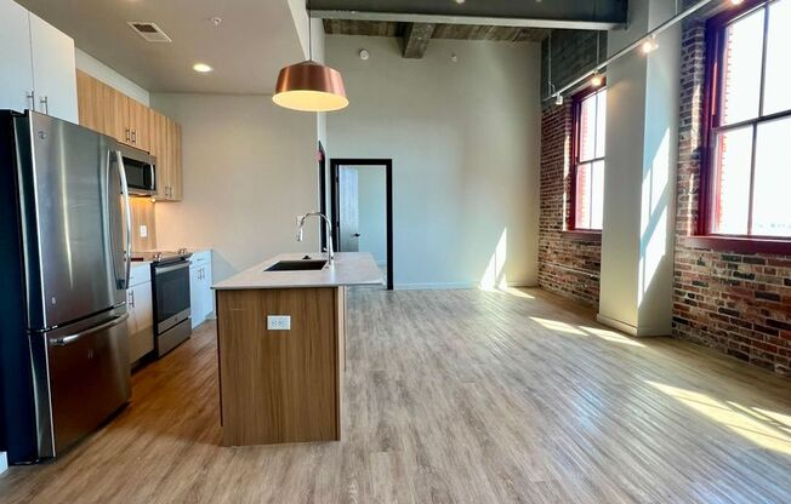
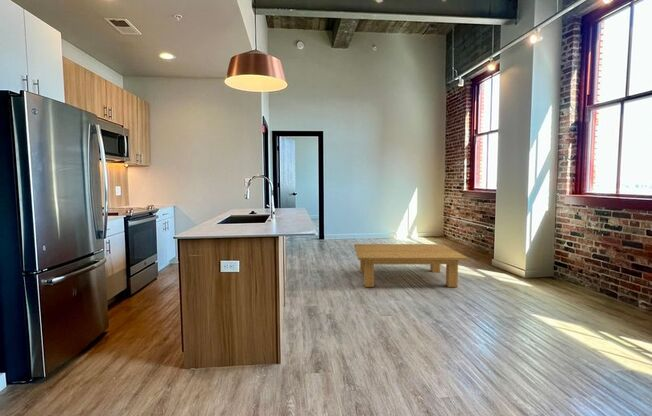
+ coffee table (404, 263)
